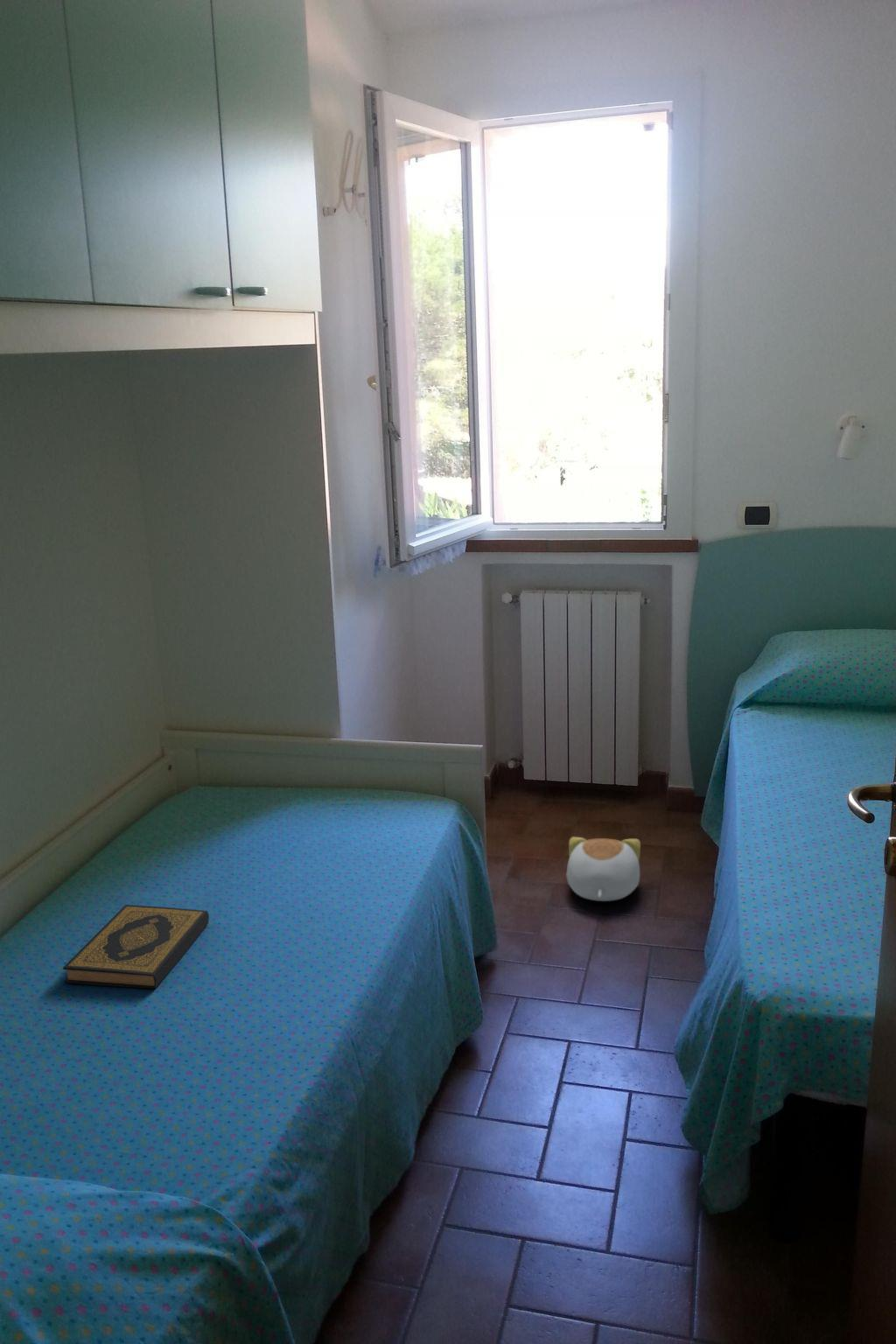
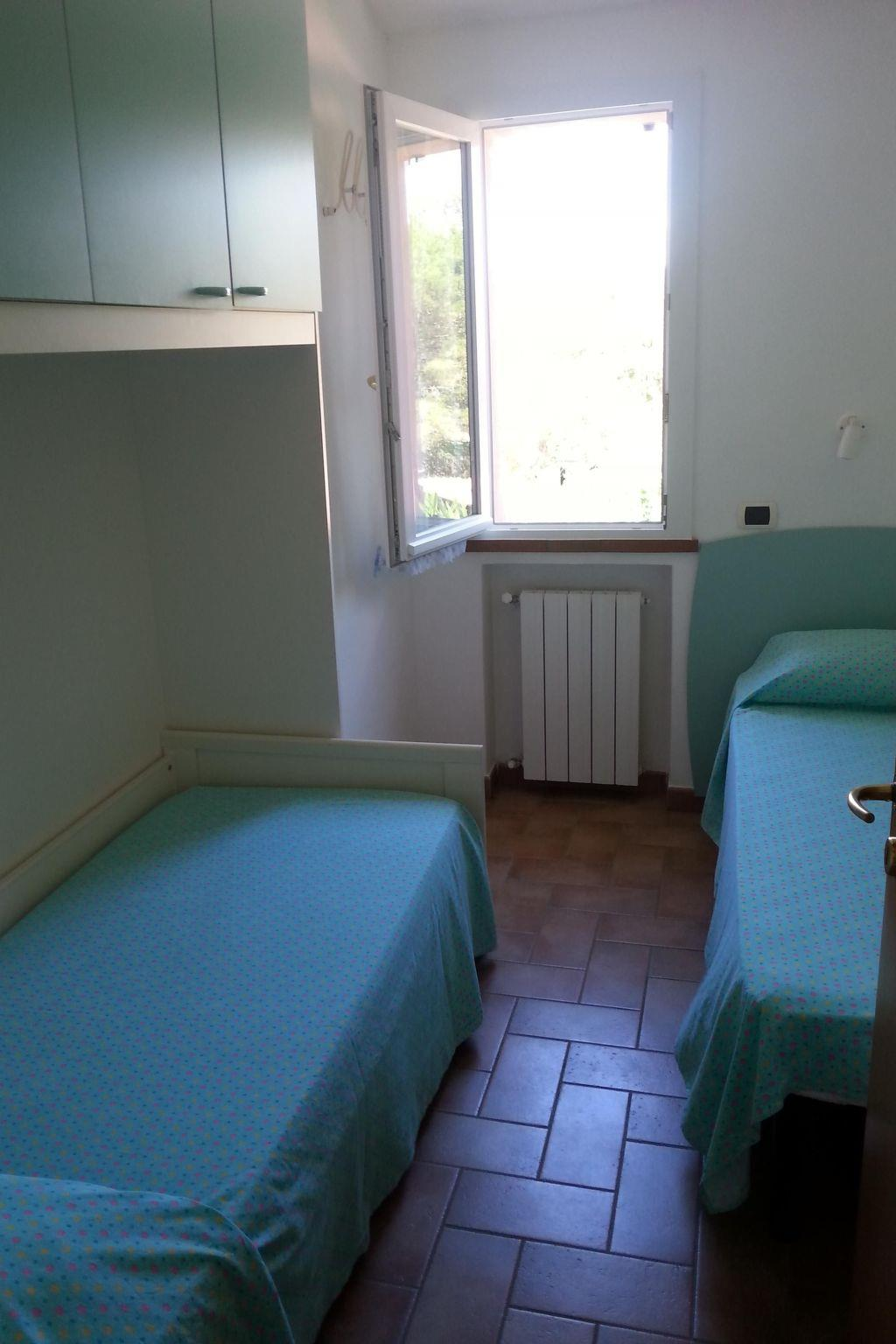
- hardback book (140, 944)
- plush toy (602, 871)
